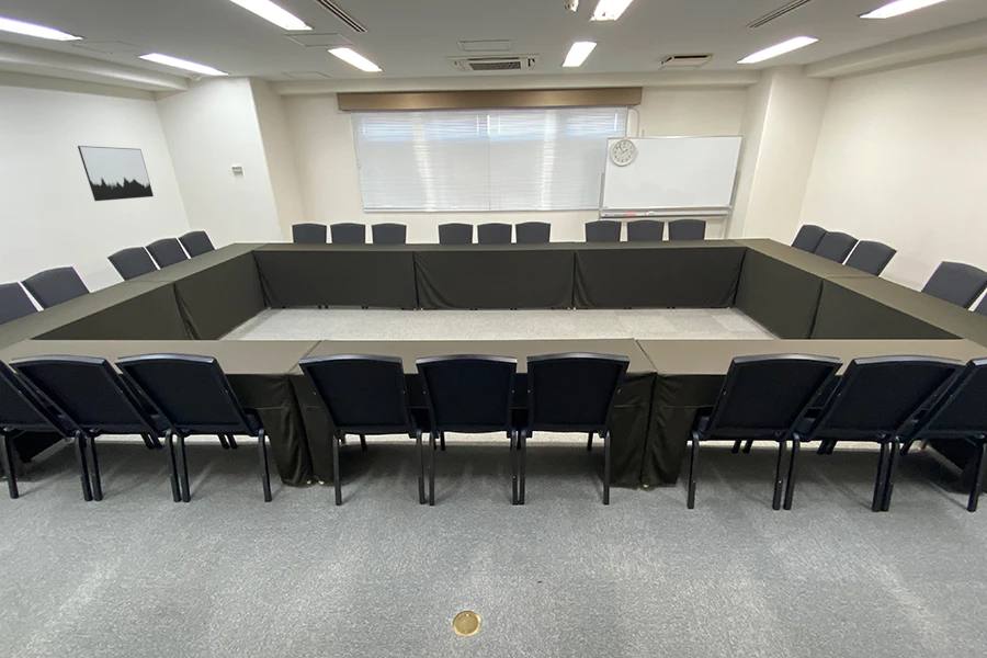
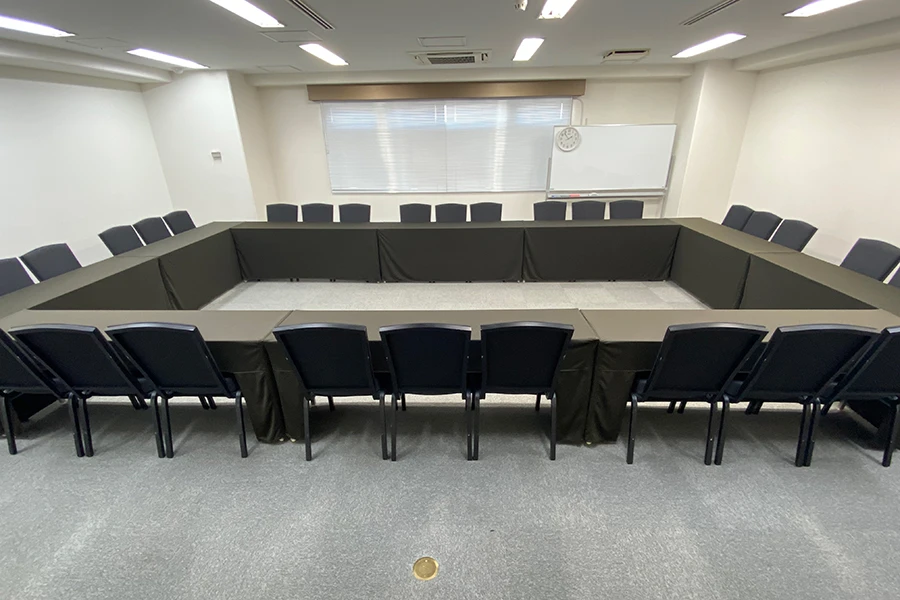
- wall art (118, 173)
